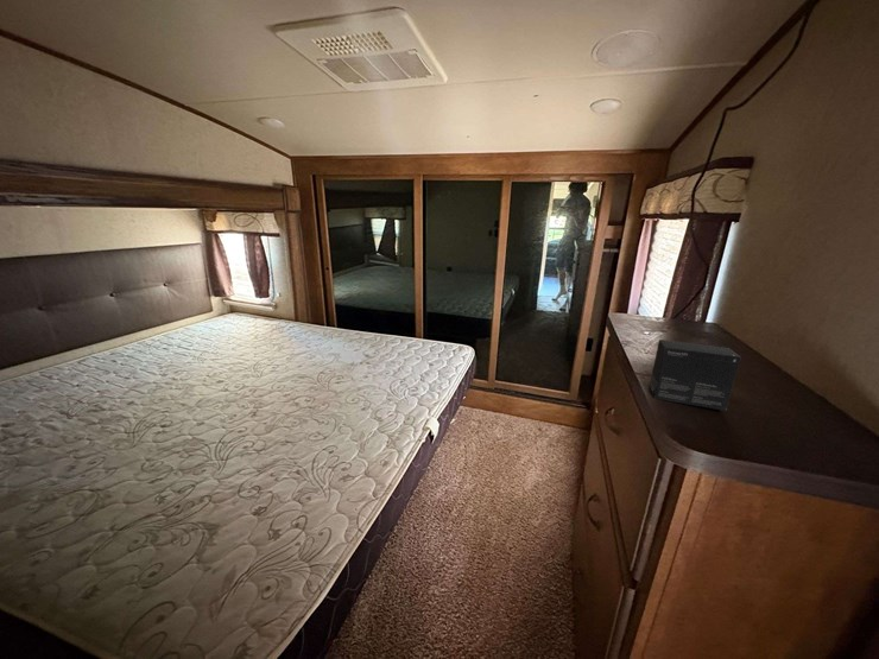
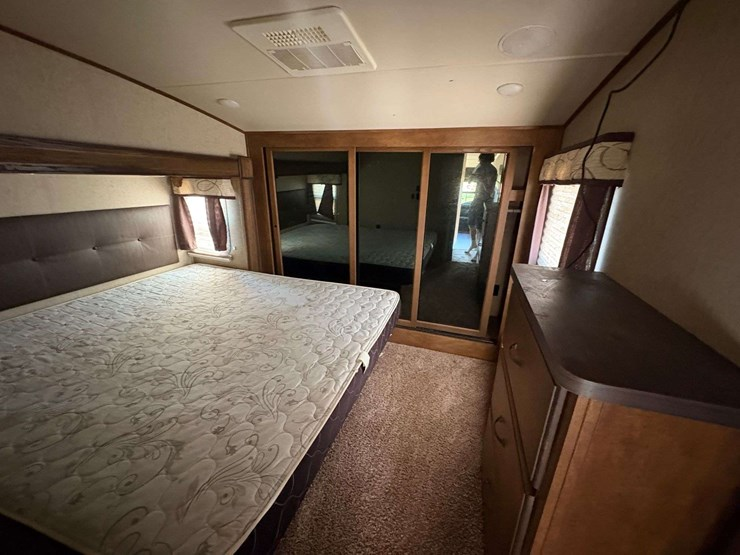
- small box (690, 373)
